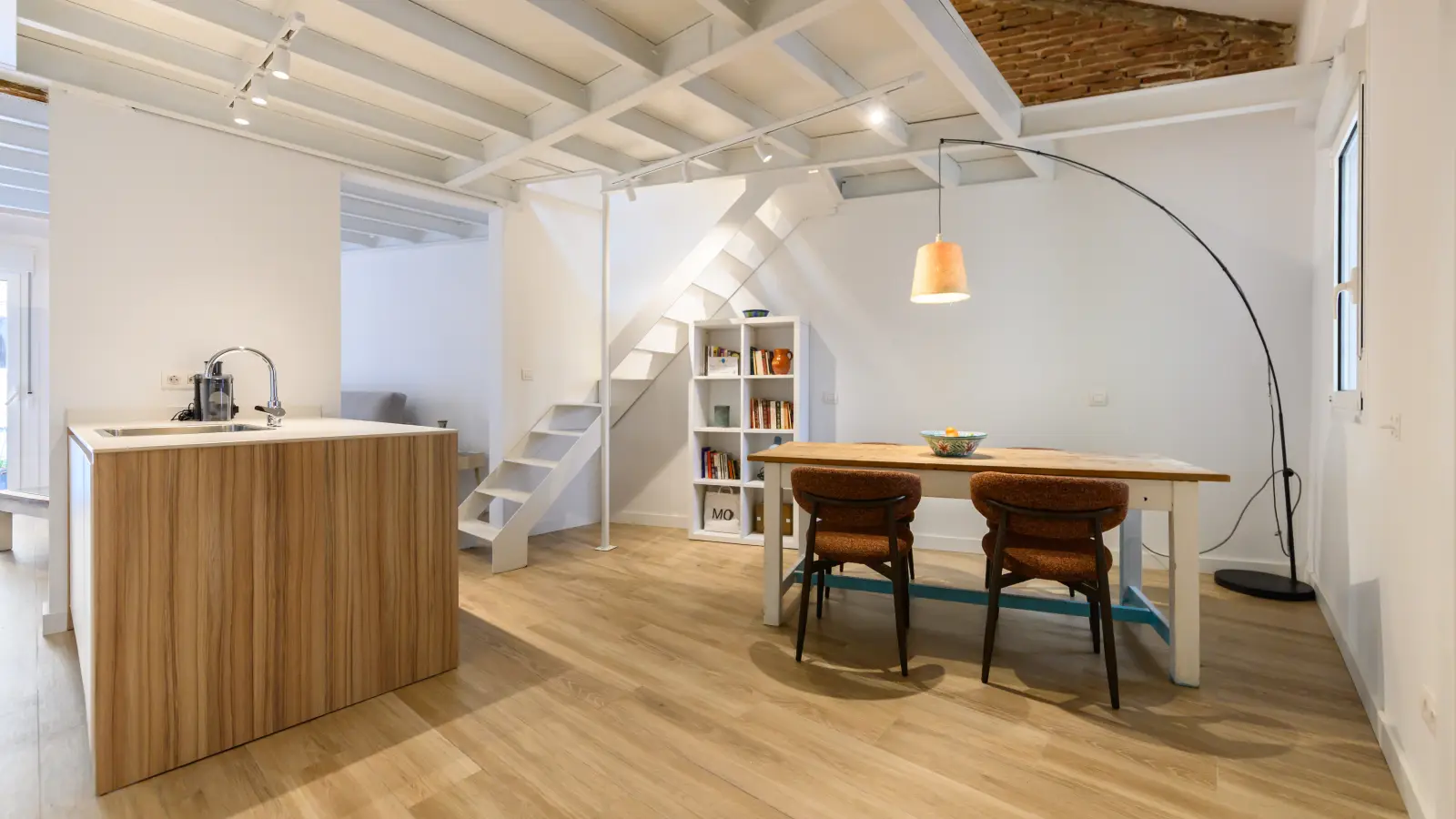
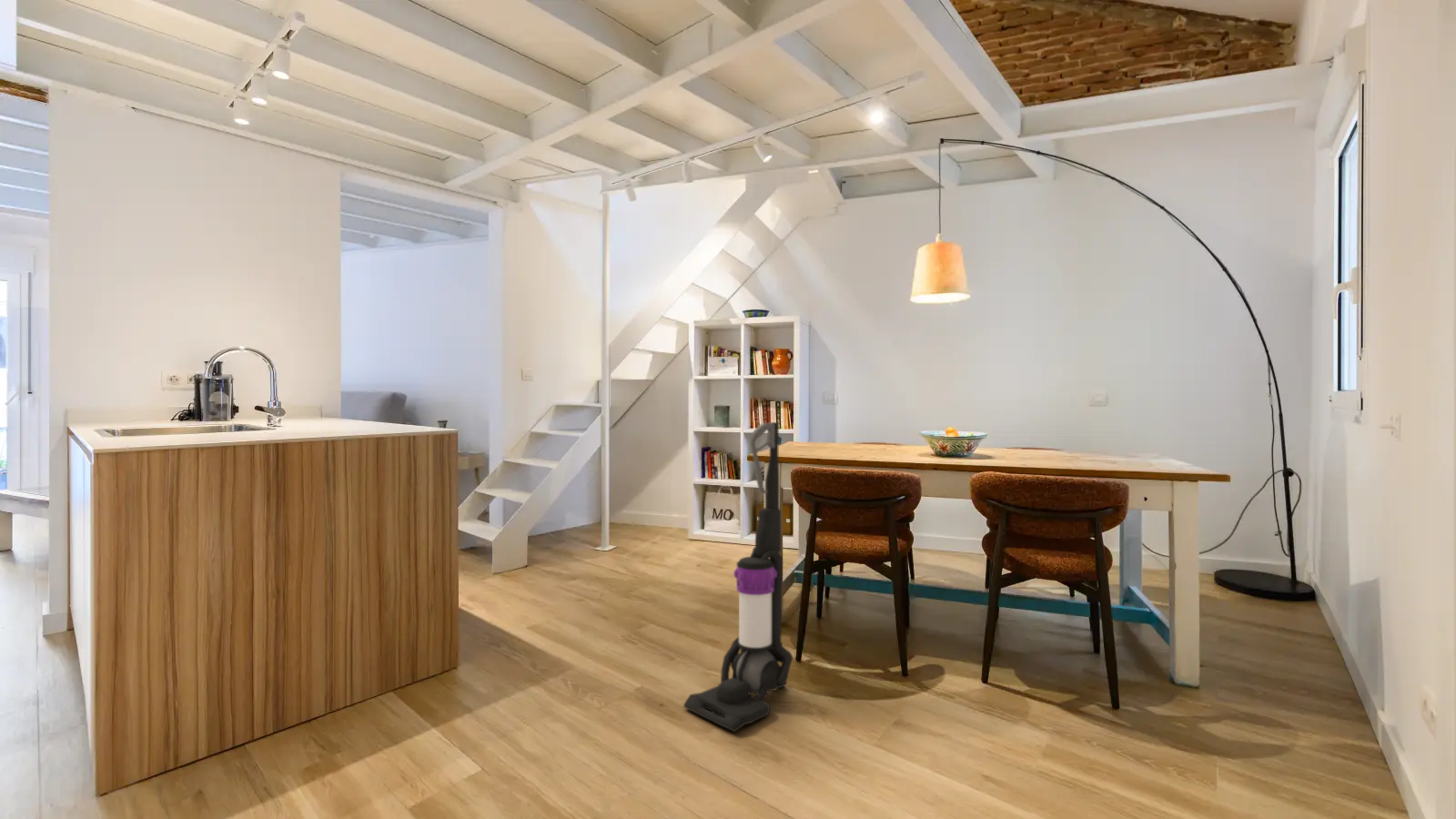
+ vacuum cleaner (748, 562)
